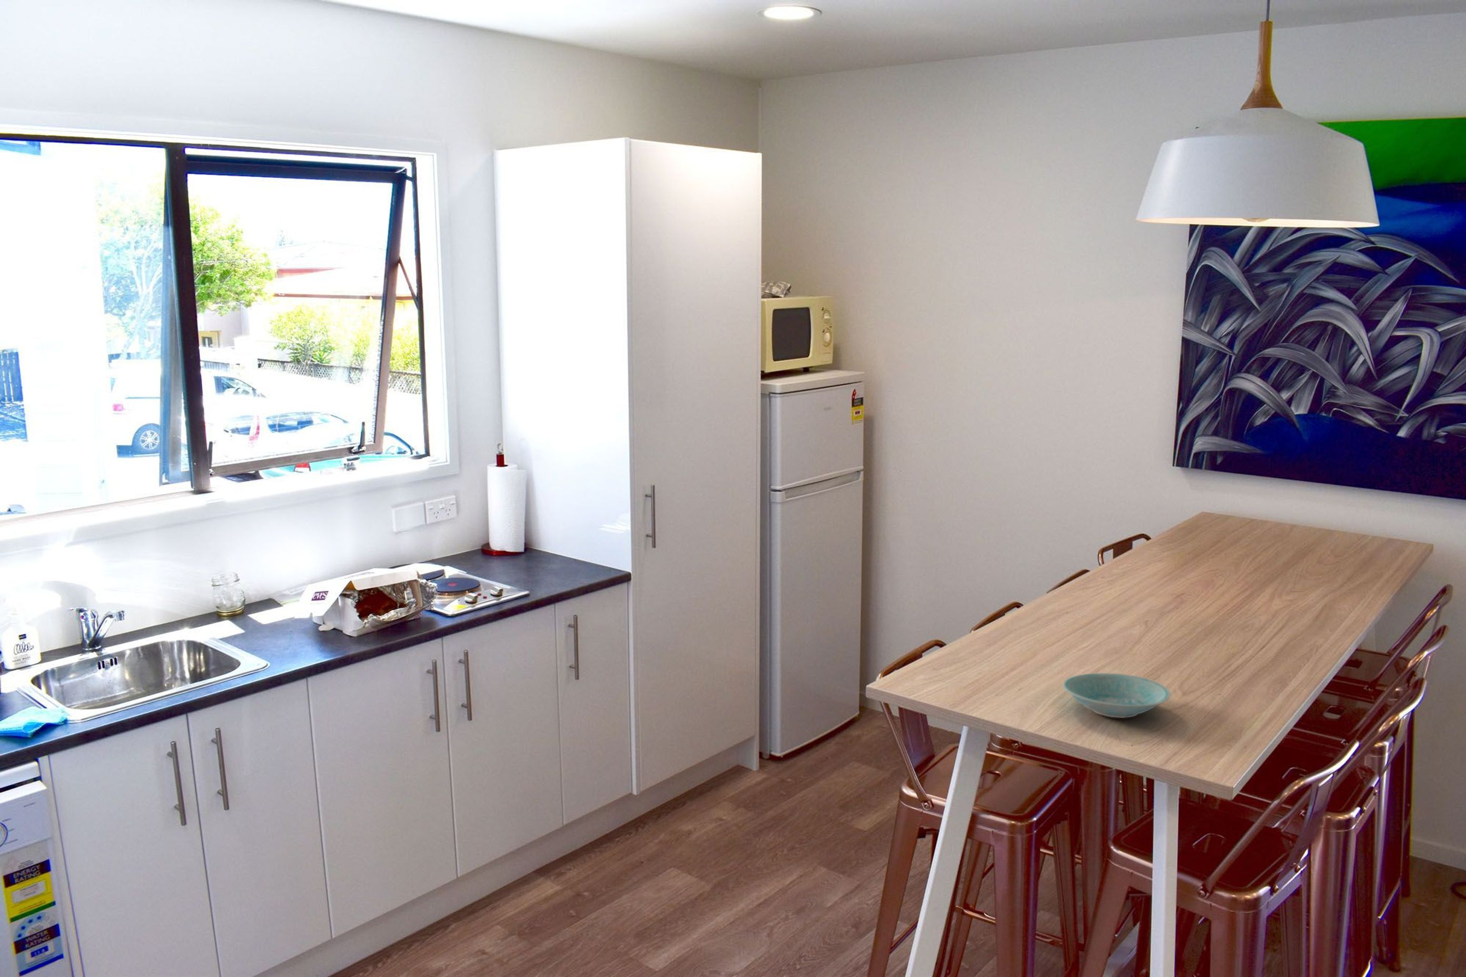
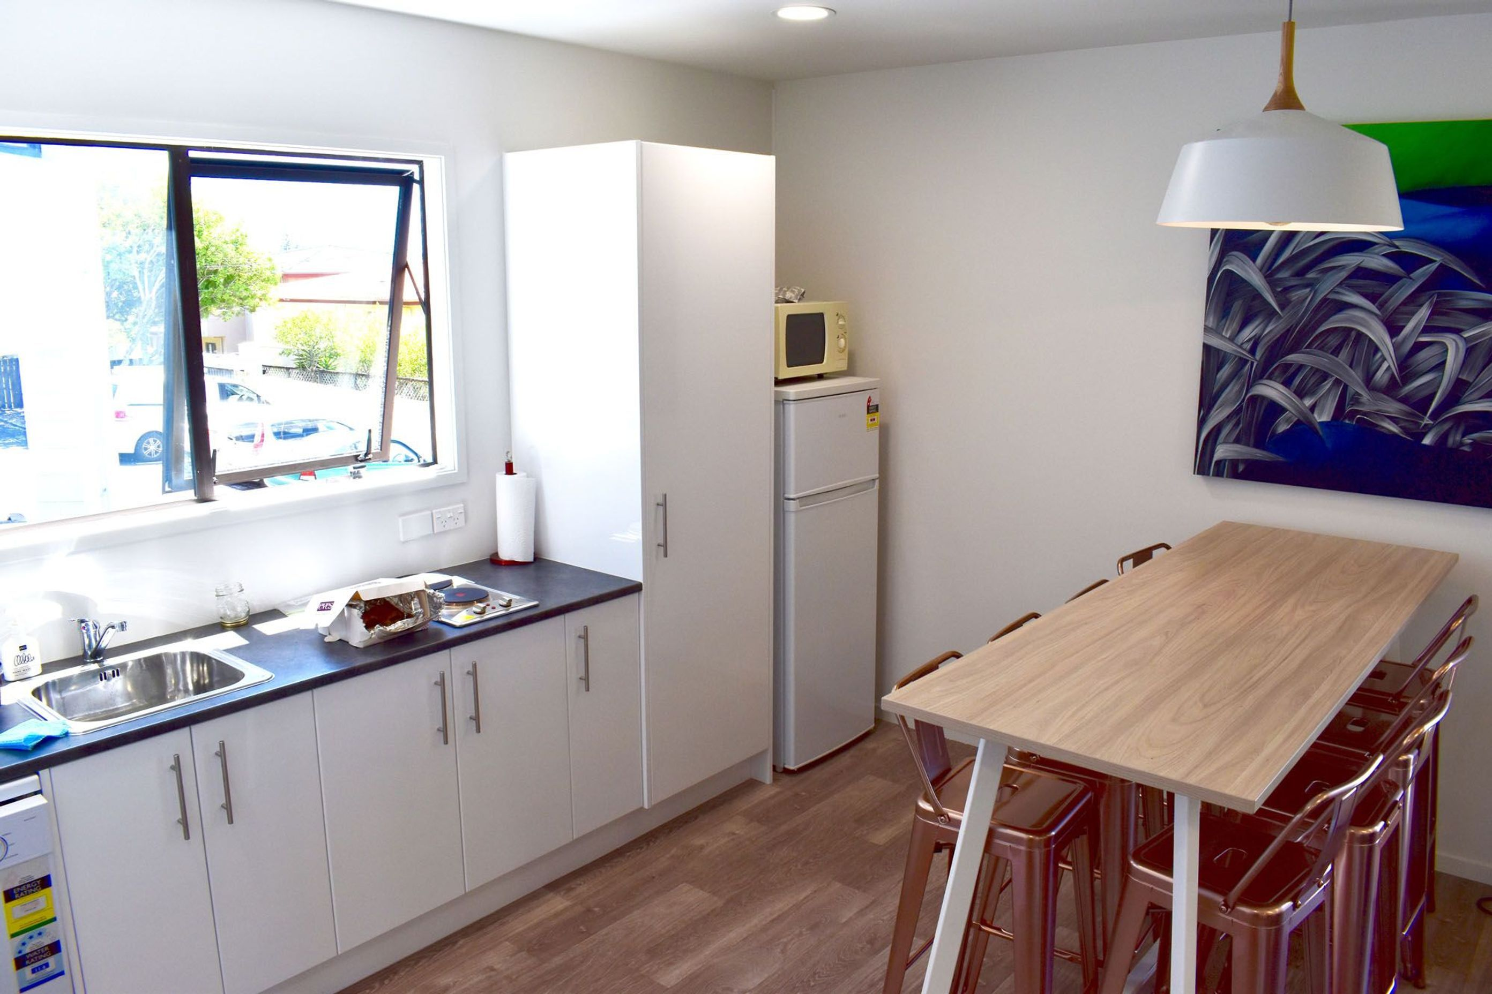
- bowl (1115, 699)
